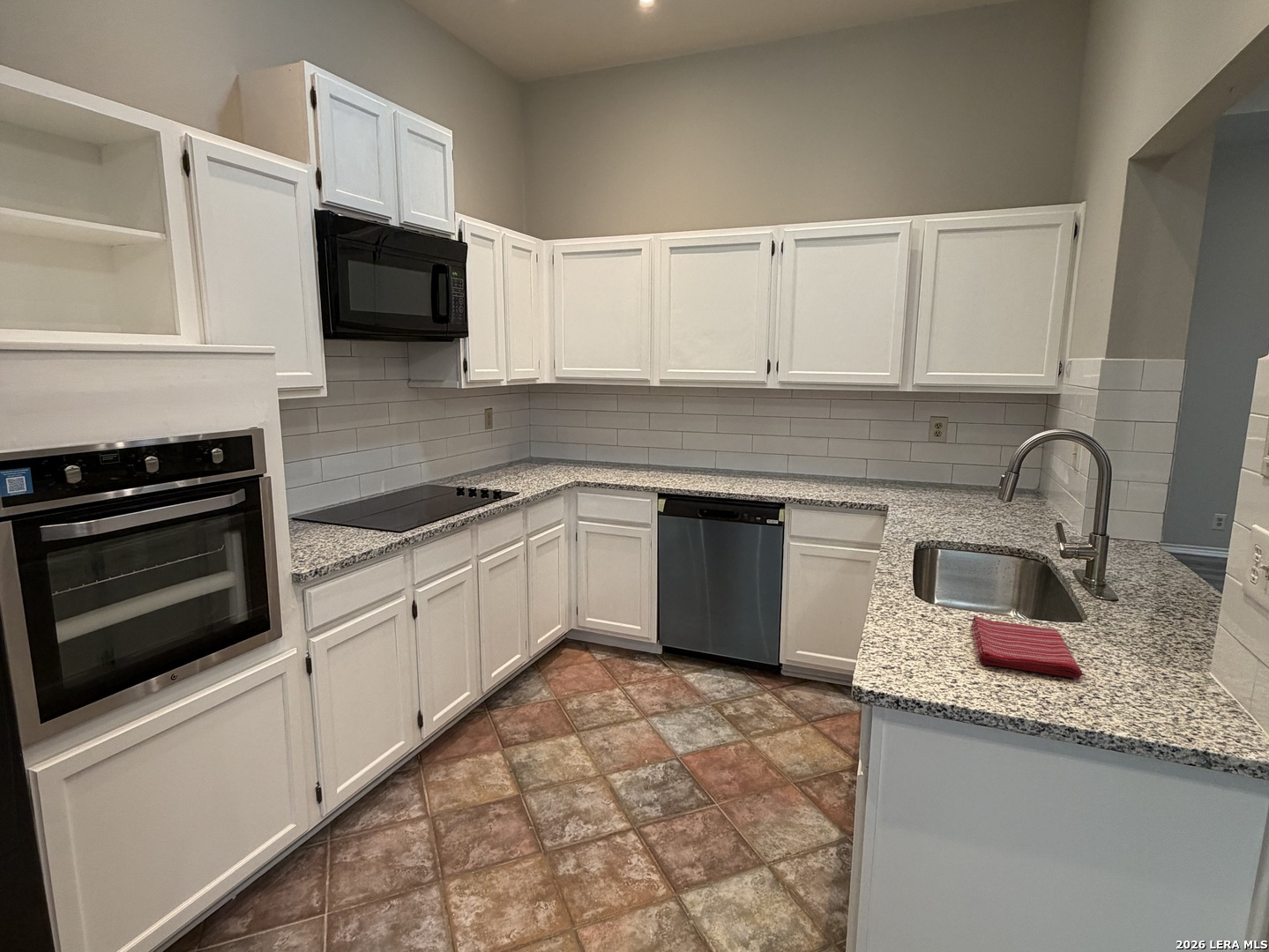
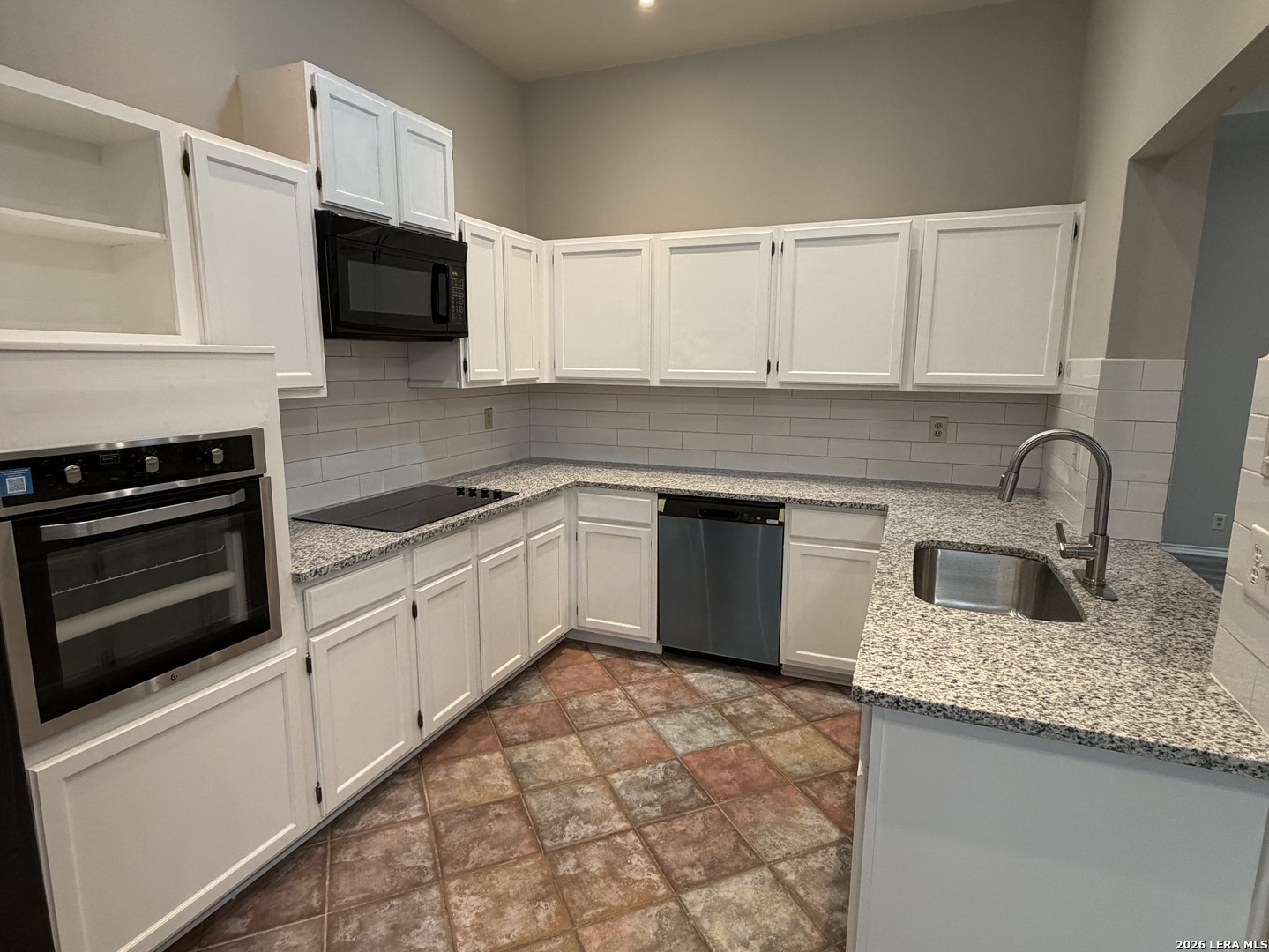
- dish towel (1021, 643)
